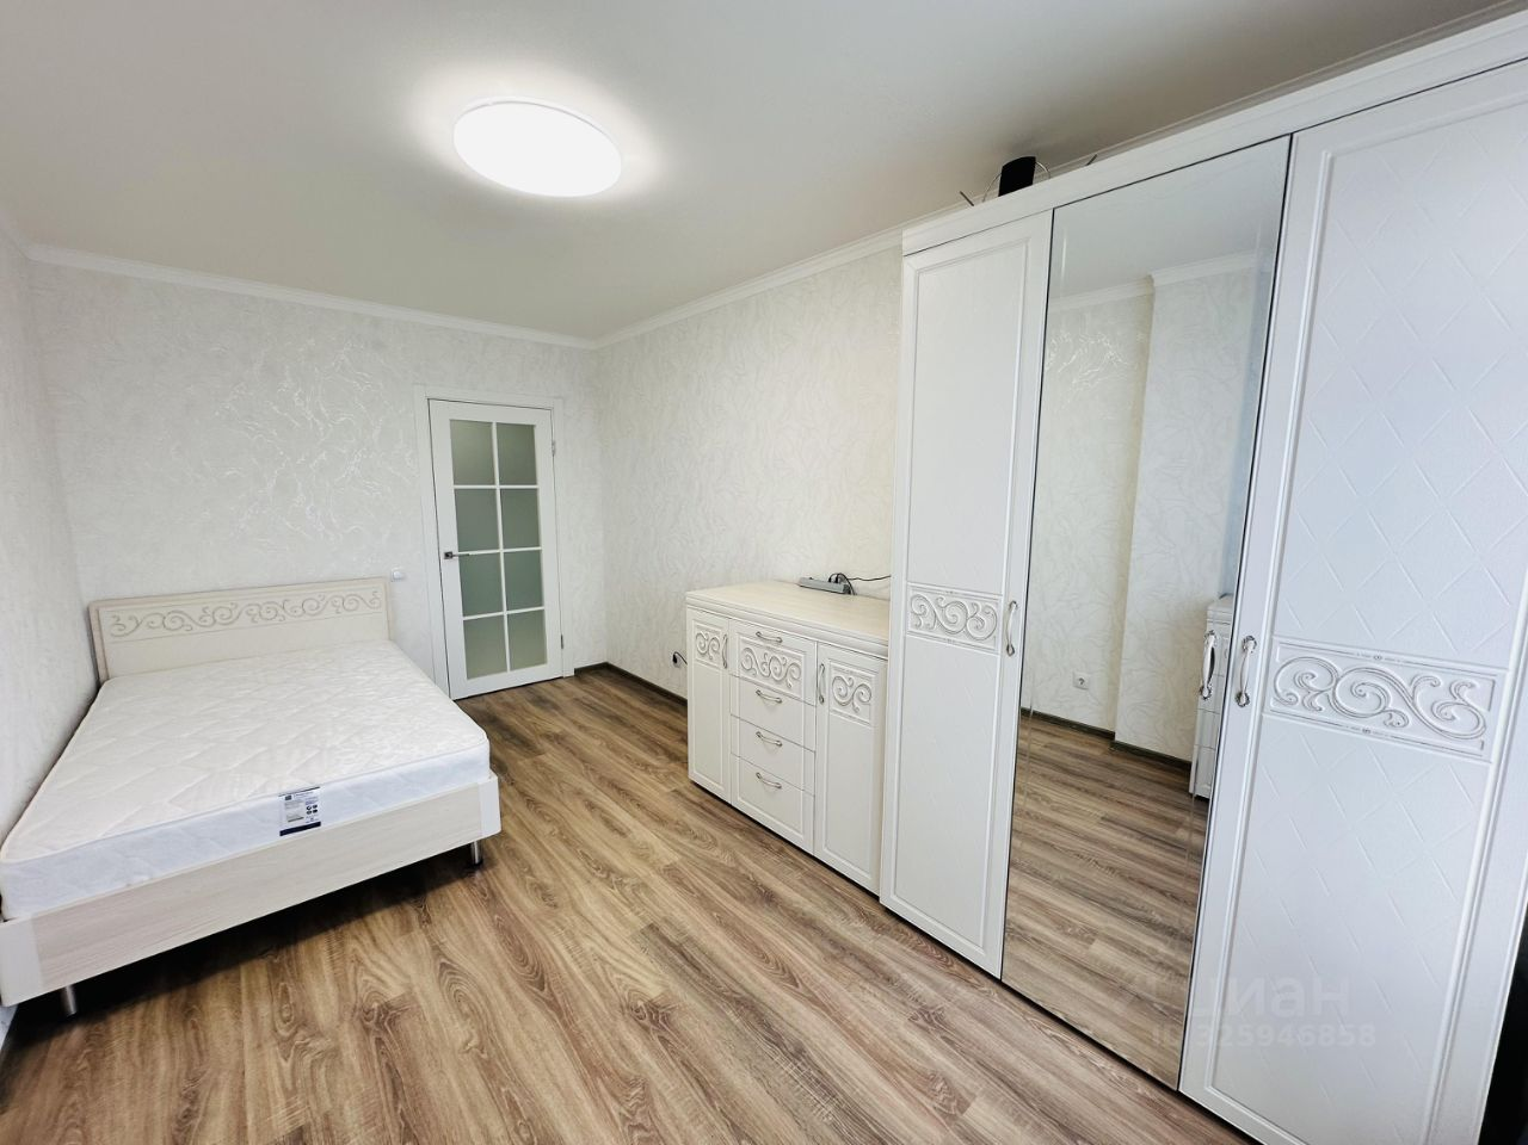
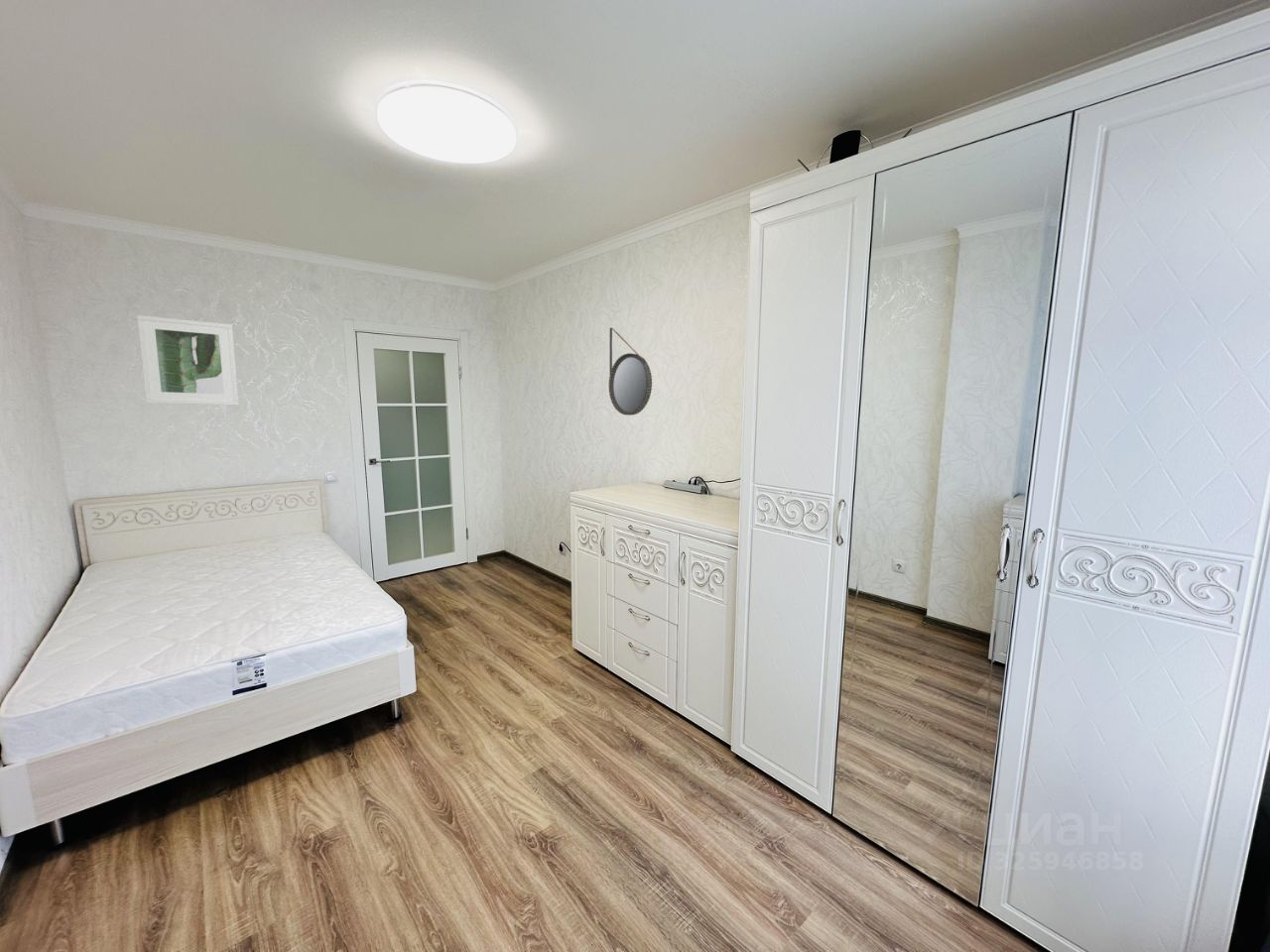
+ home mirror (629, 370)
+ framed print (190, 362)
